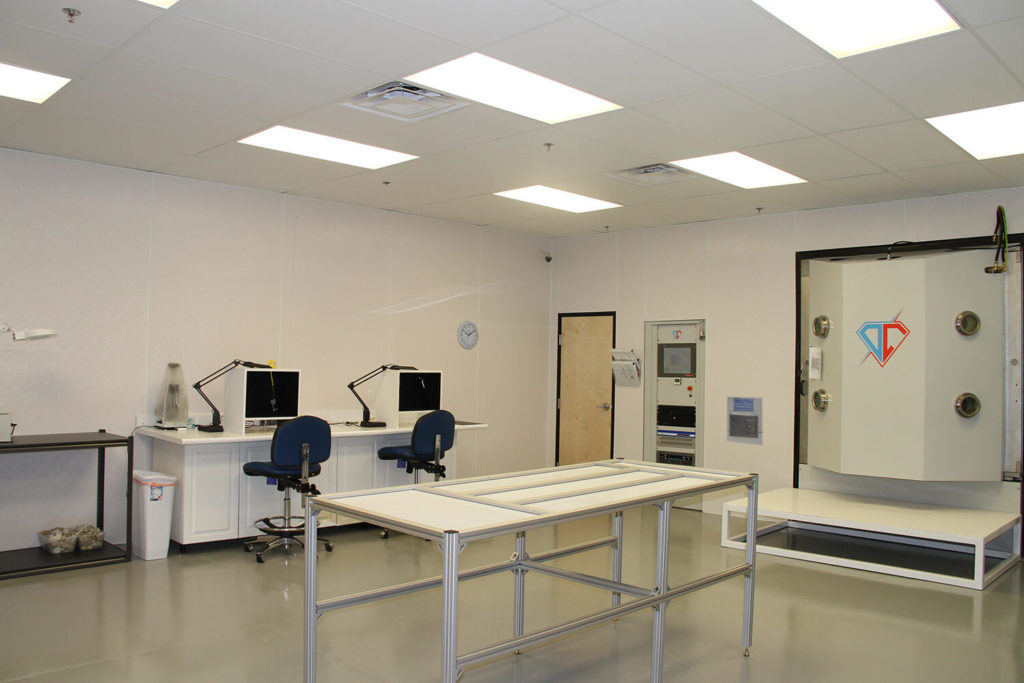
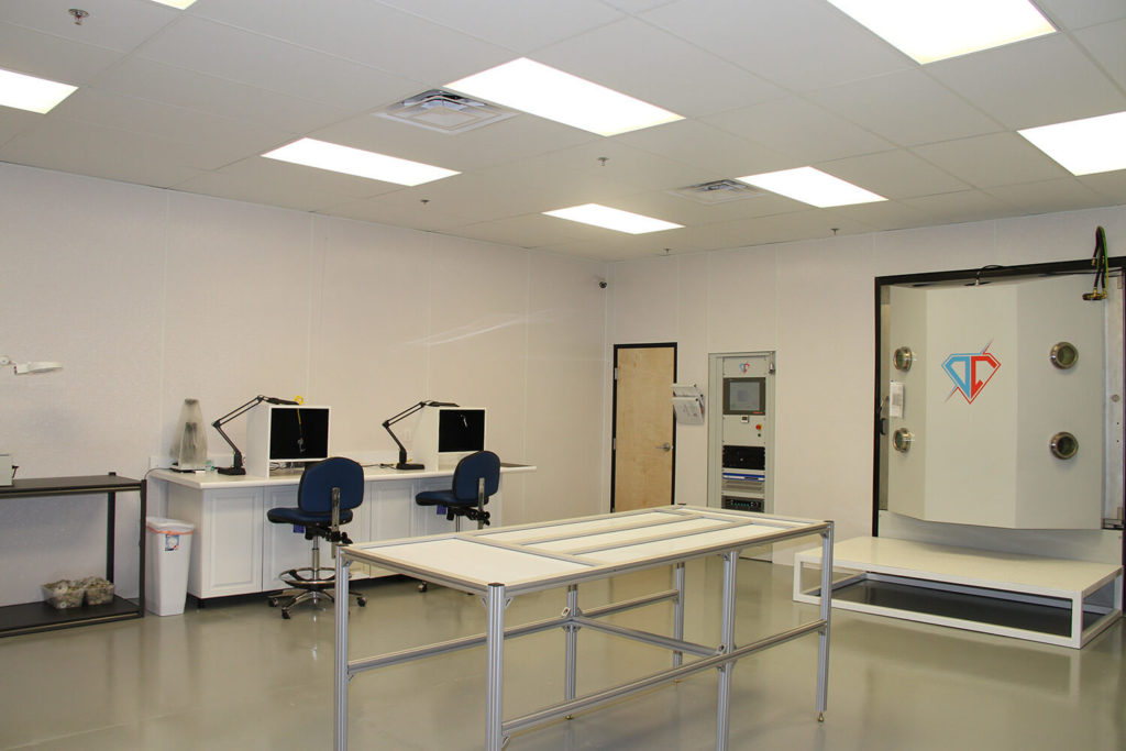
- wall clock (468, 335)
- memorial plaque (743, 420)
